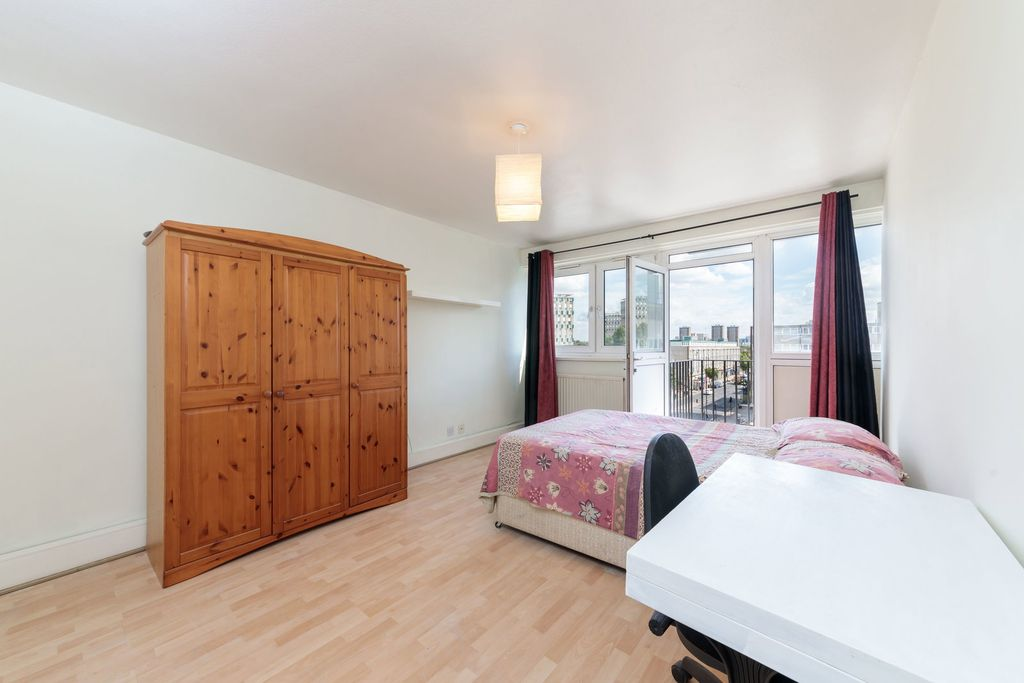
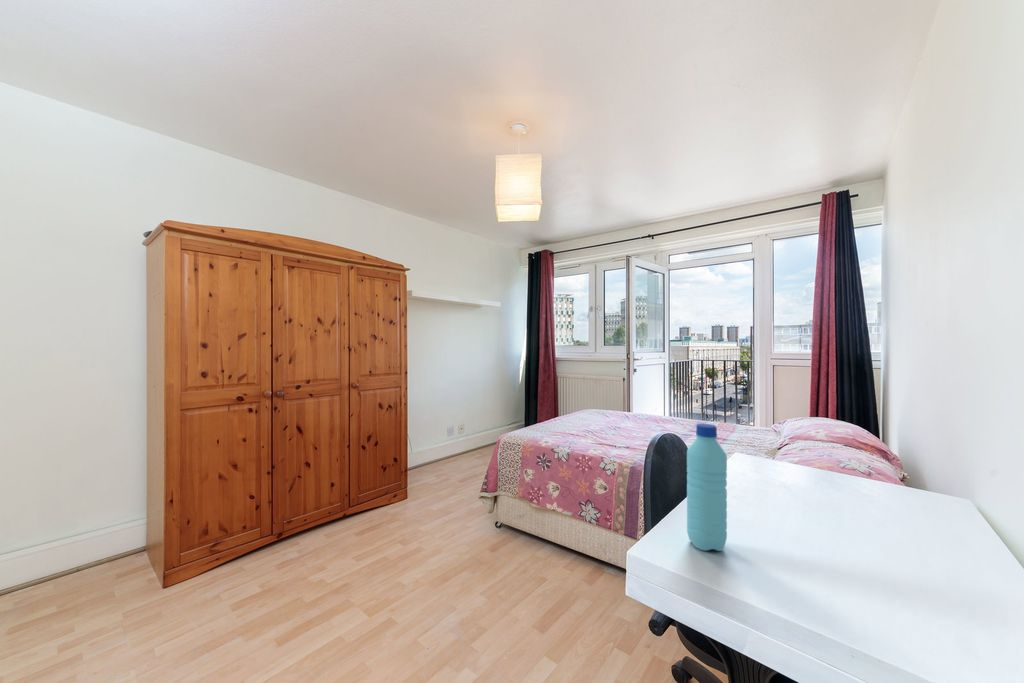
+ water bottle (706, 484)
